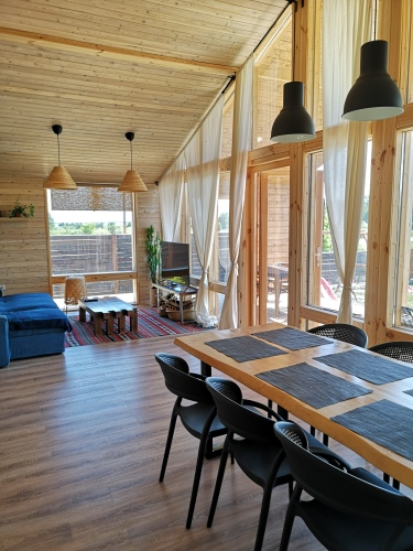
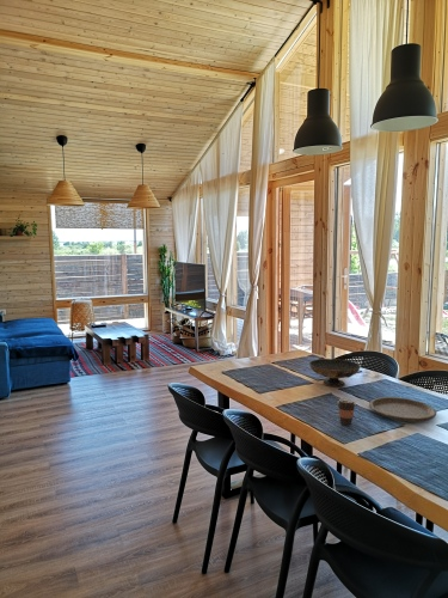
+ plate (401, 409)
+ coffee cup (345, 411)
+ decorative bowl (333, 373)
